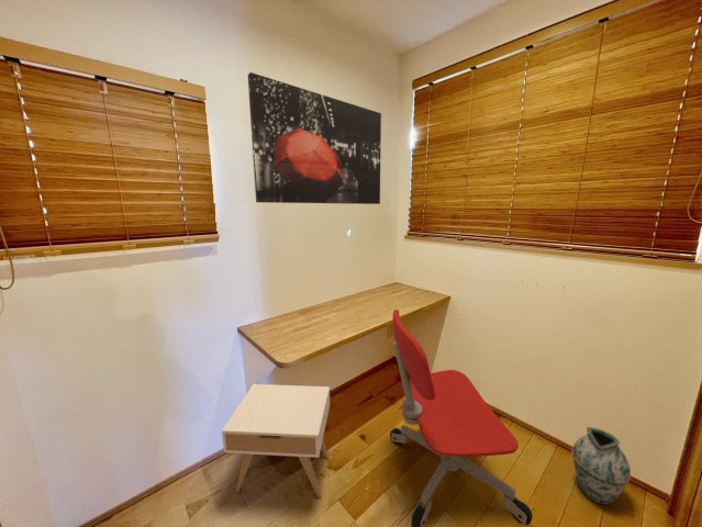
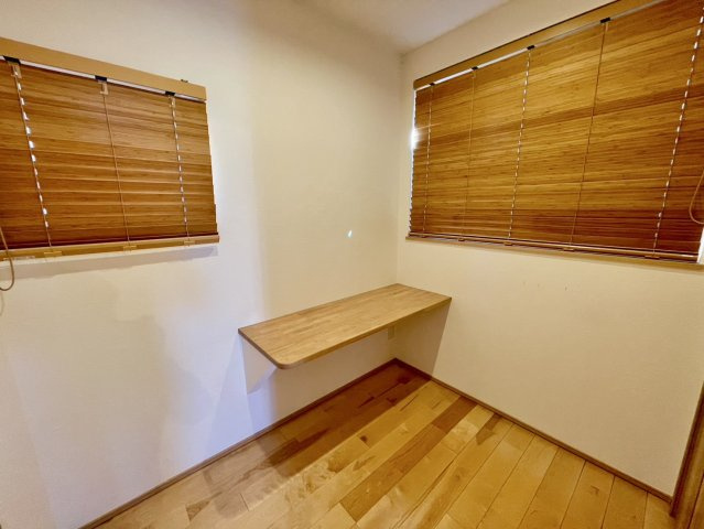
- vase (599, 464)
- wall art (326, 152)
- office chair (449, 402)
- nightstand (283, 439)
